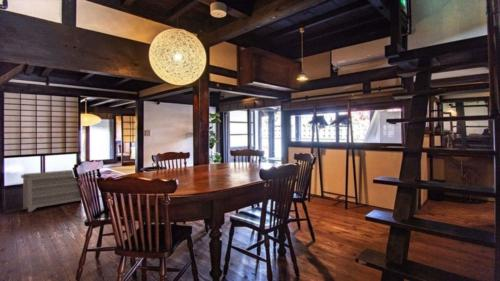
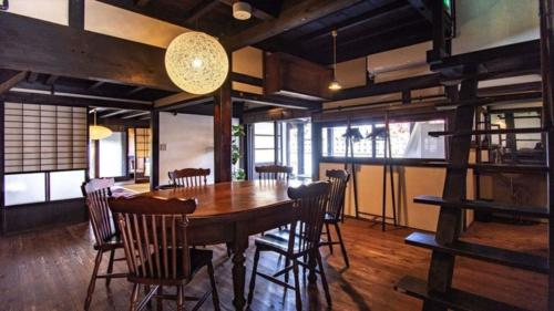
- bench (60, 188)
